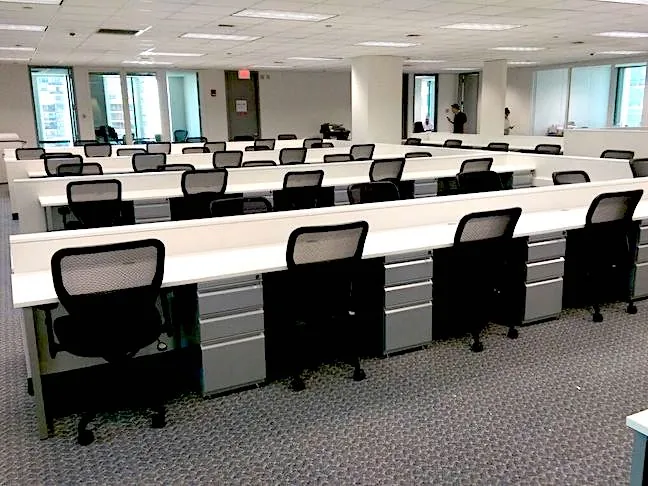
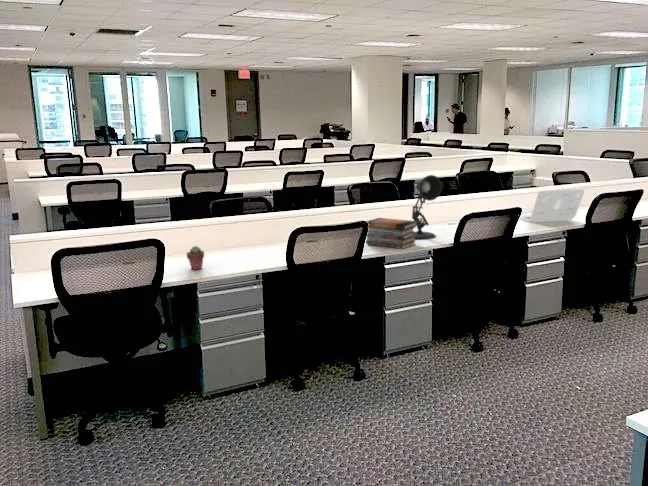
+ book stack (390, 232)
+ laptop (547, 203)
+ potted succulent (195, 257)
+ desk lamp (420, 205)
